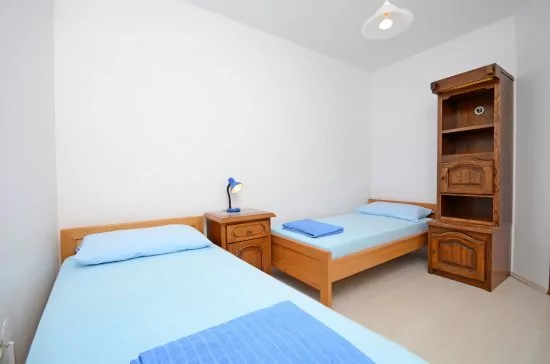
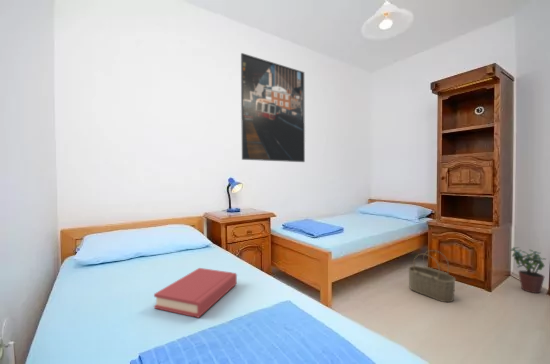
+ potted plant (530, 269)
+ hardback book (199, 288)
+ wicker basket (430, 272)
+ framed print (275, 112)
